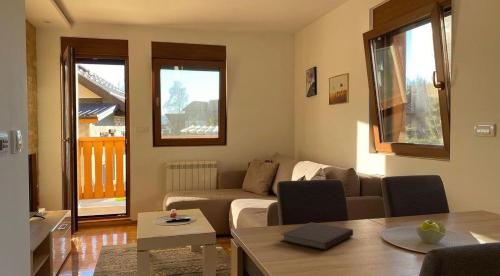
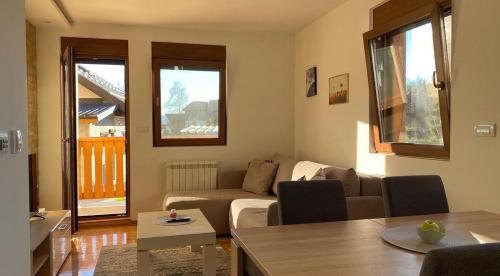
- notebook (317, 235)
